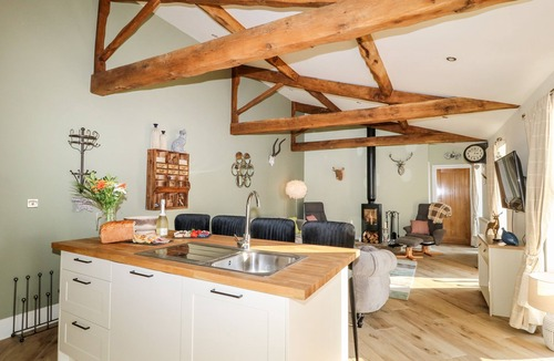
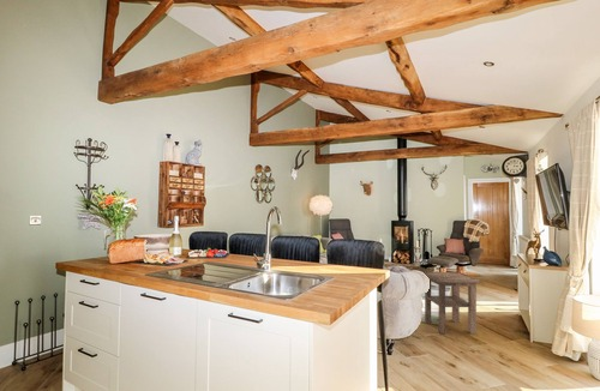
+ side table (449, 301)
